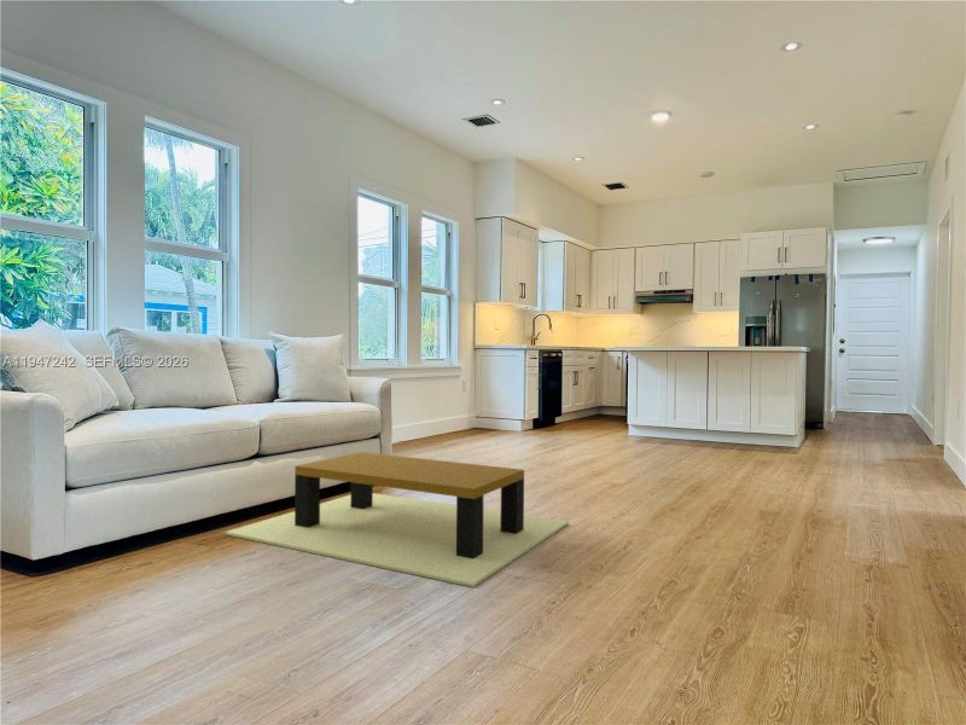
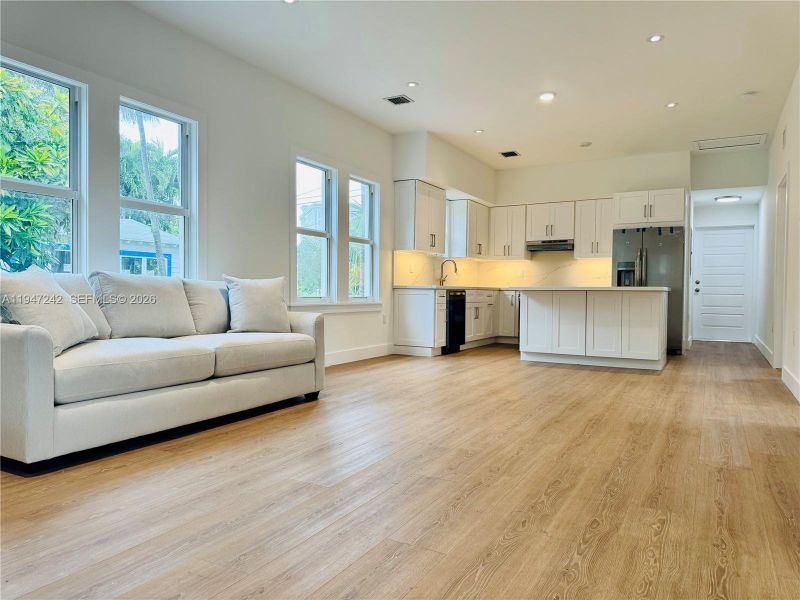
- coffee table (403, 498)
